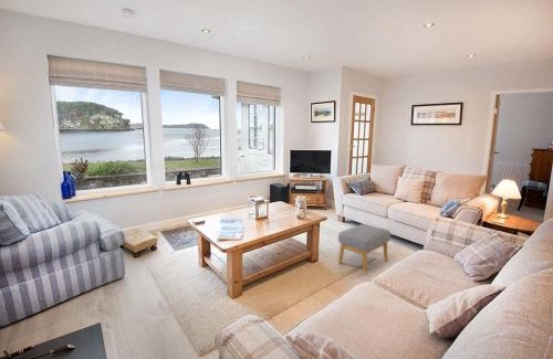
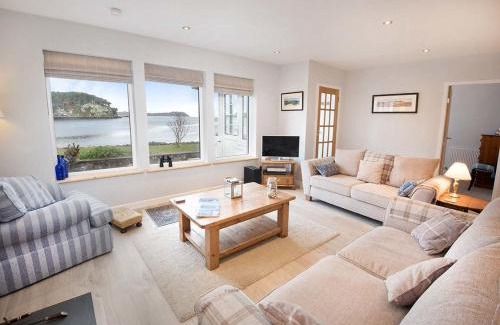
- footstool (364, 245)
